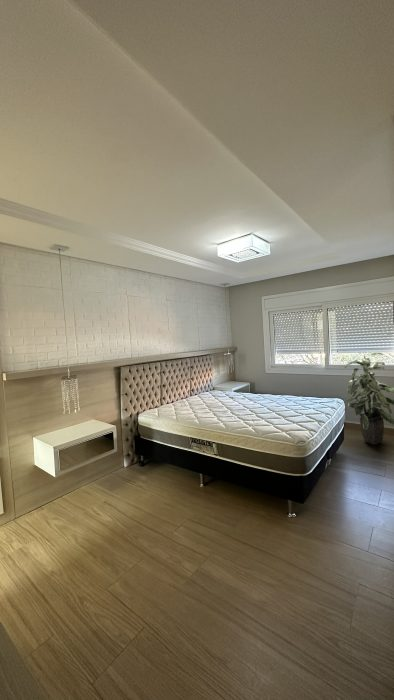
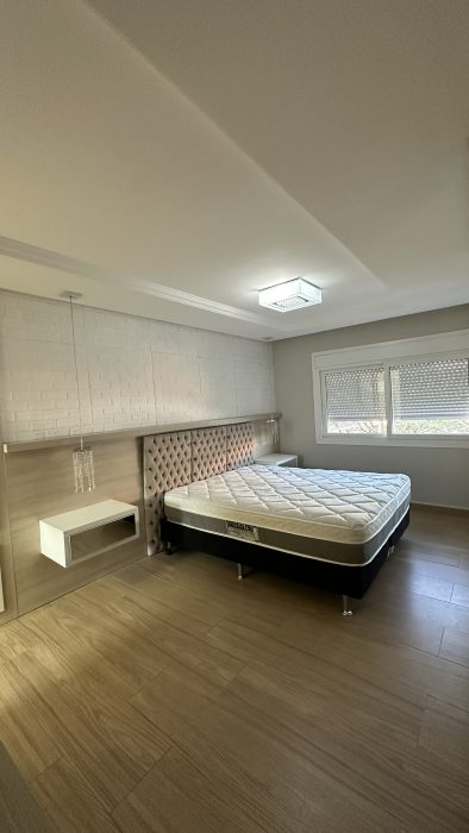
- indoor plant (372, 398)
